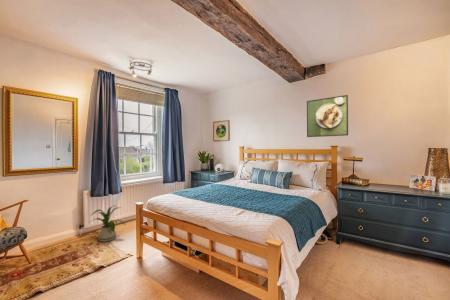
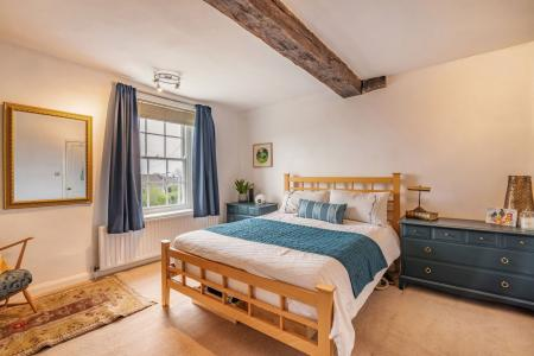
- house plant (107, 220)
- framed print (326, 117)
